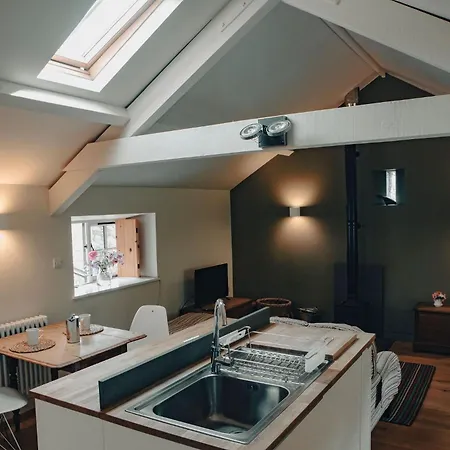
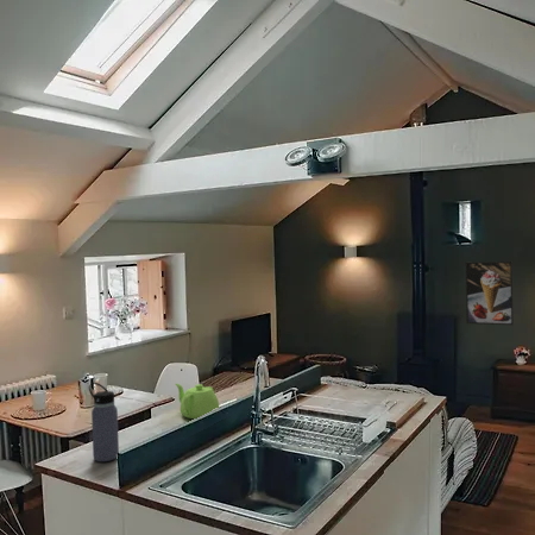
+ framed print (489, 292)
+ water bottle (103, 420)
+ teapot (195, 398)
